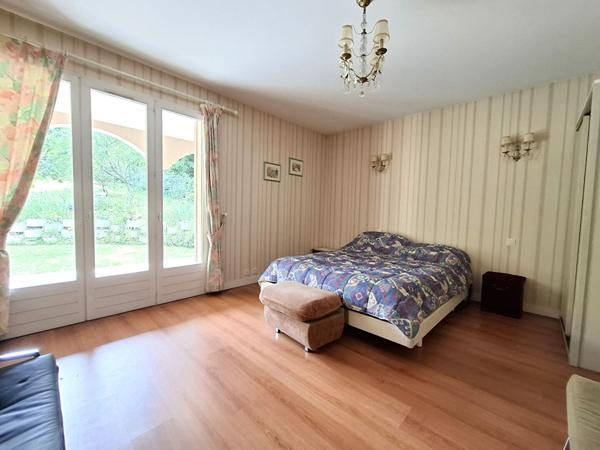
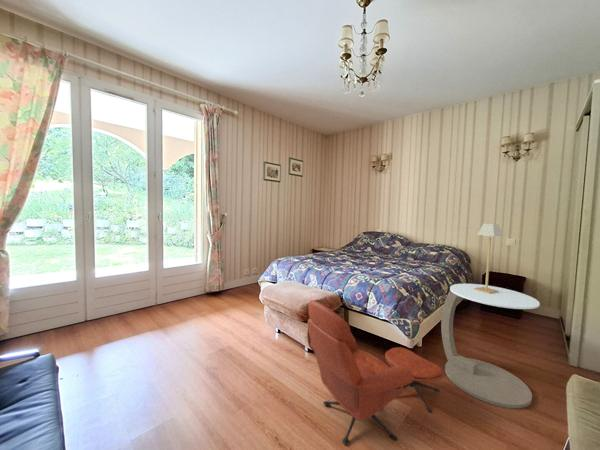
+ side table (479, 360)
+ armchair (386, 352)
+ table lamp (488, 257)
